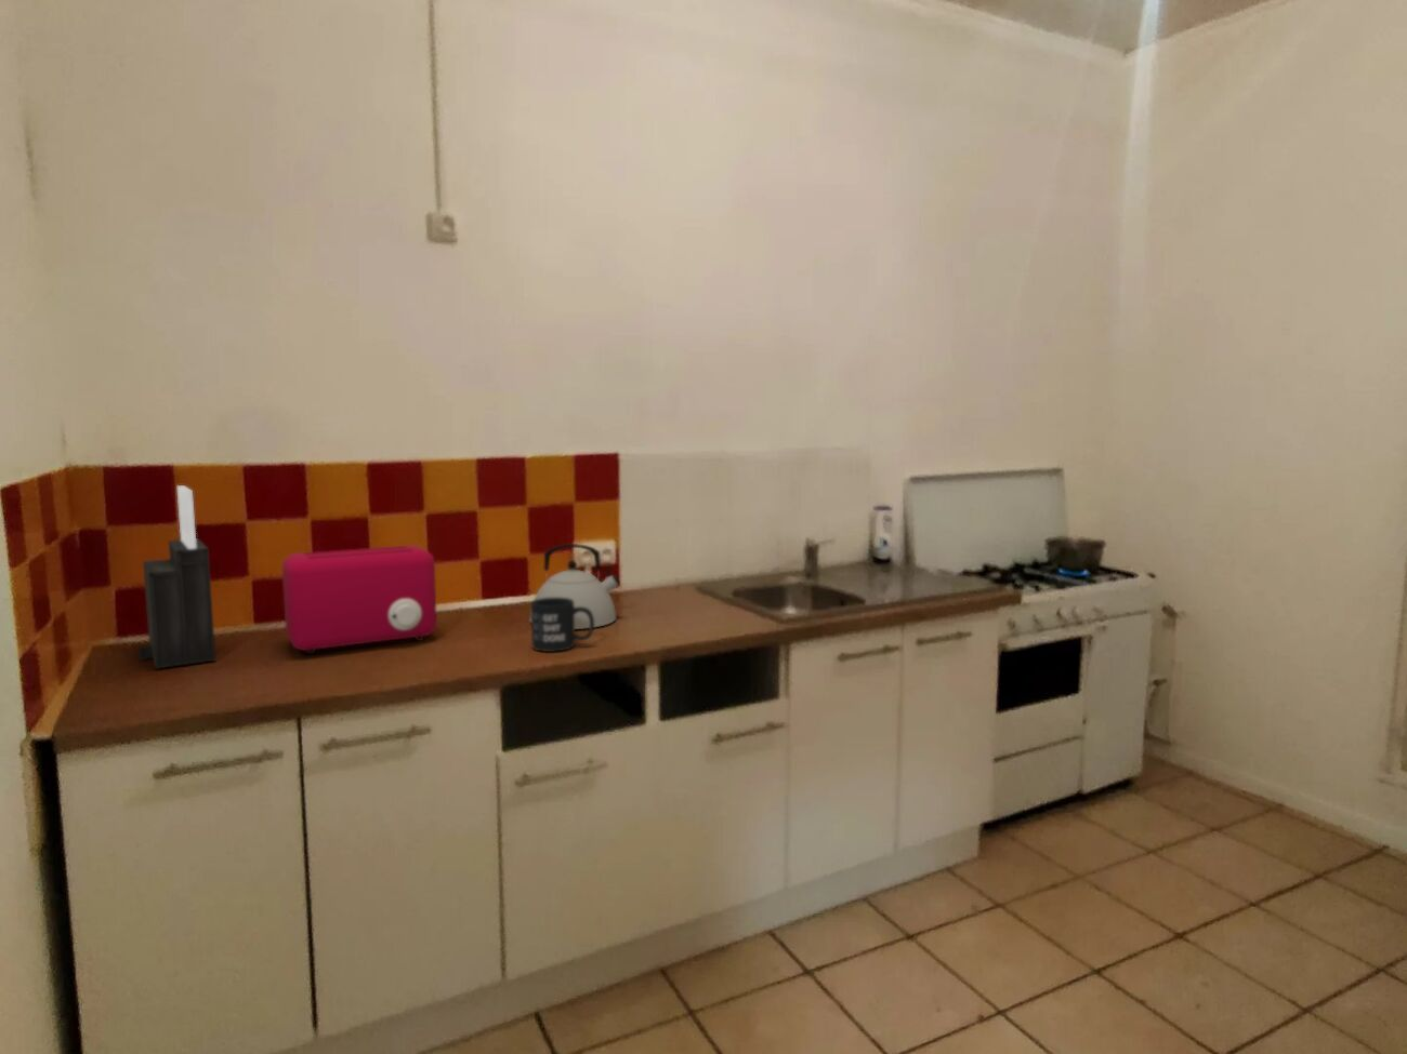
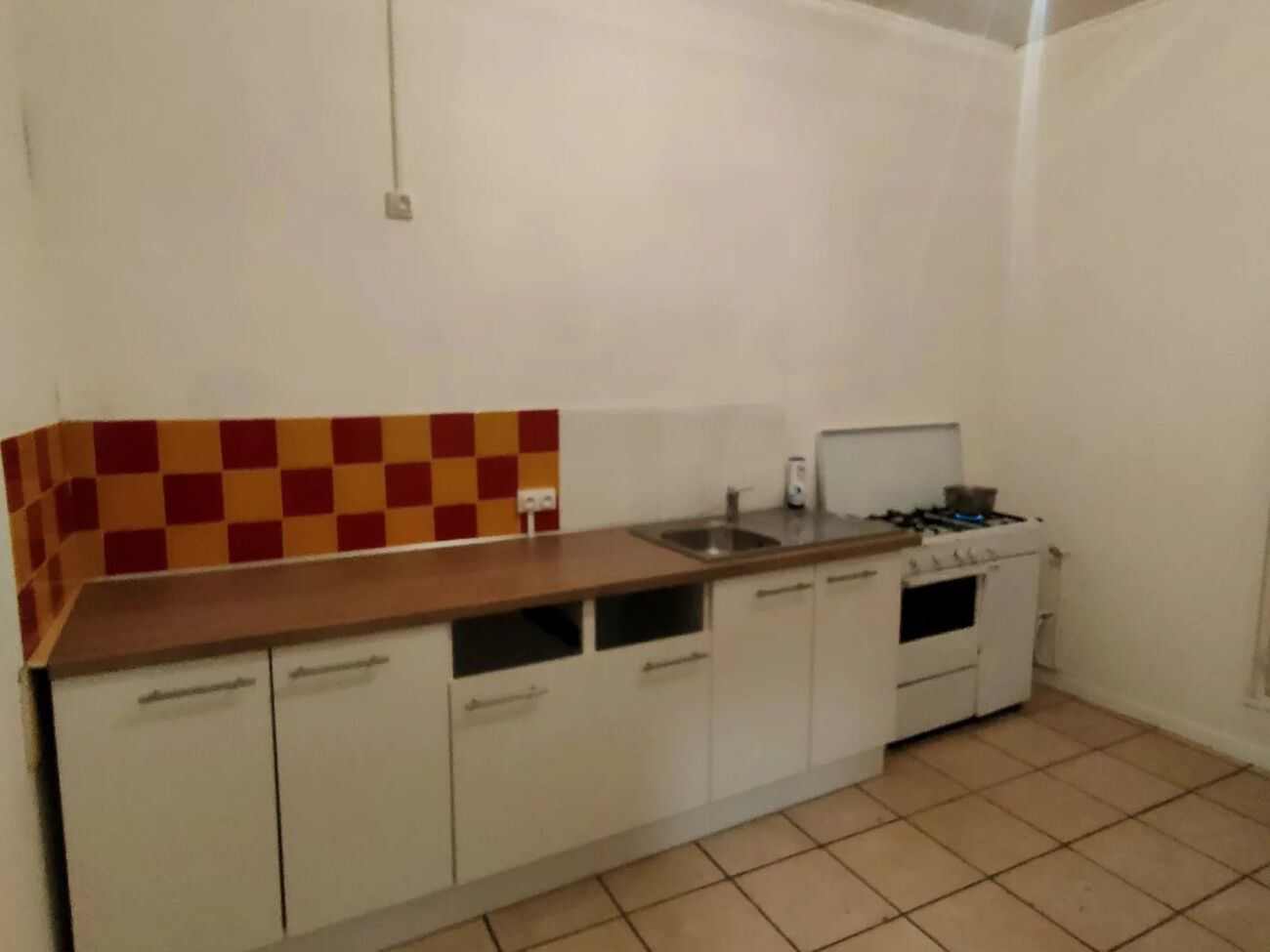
- knife block (168, 572)
- toaster (361, 598)
- mug (563, 623)
- kettle (574, 581)
